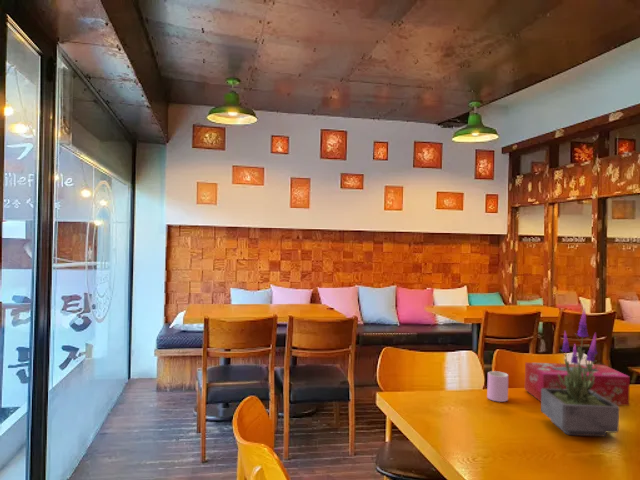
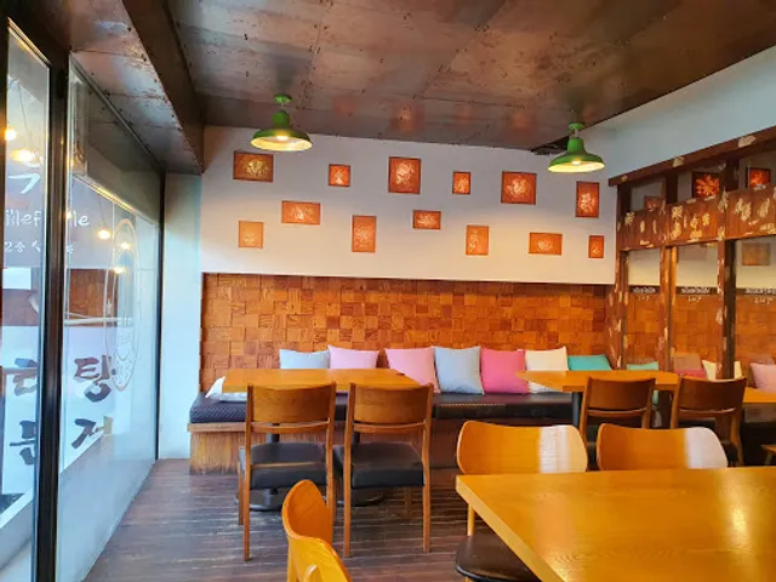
- cup (499, 385)
- tissue box (575, 388)
- potted plant (578, 368)
